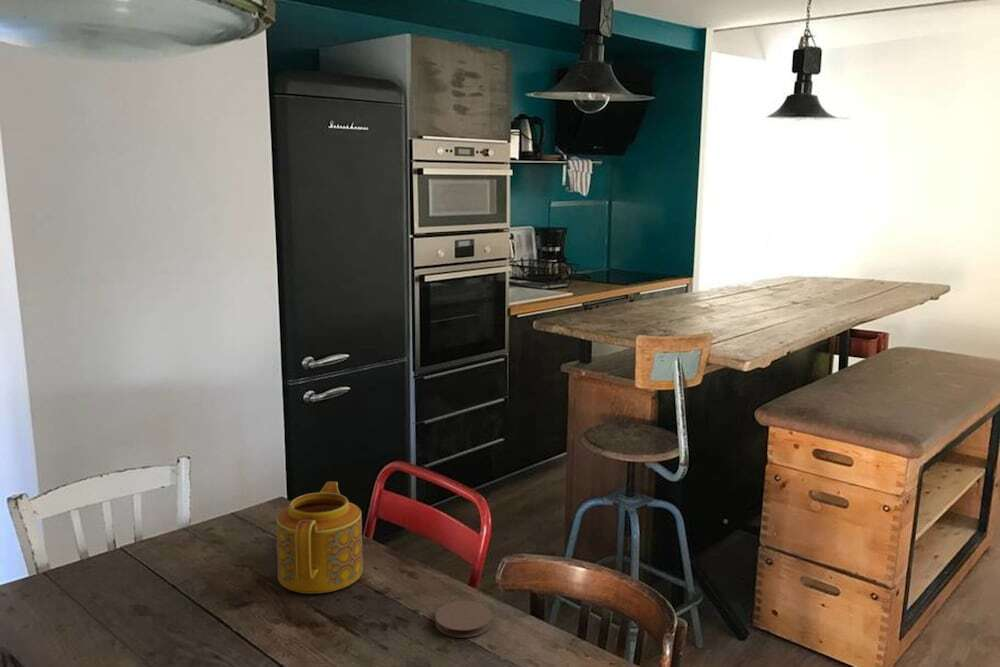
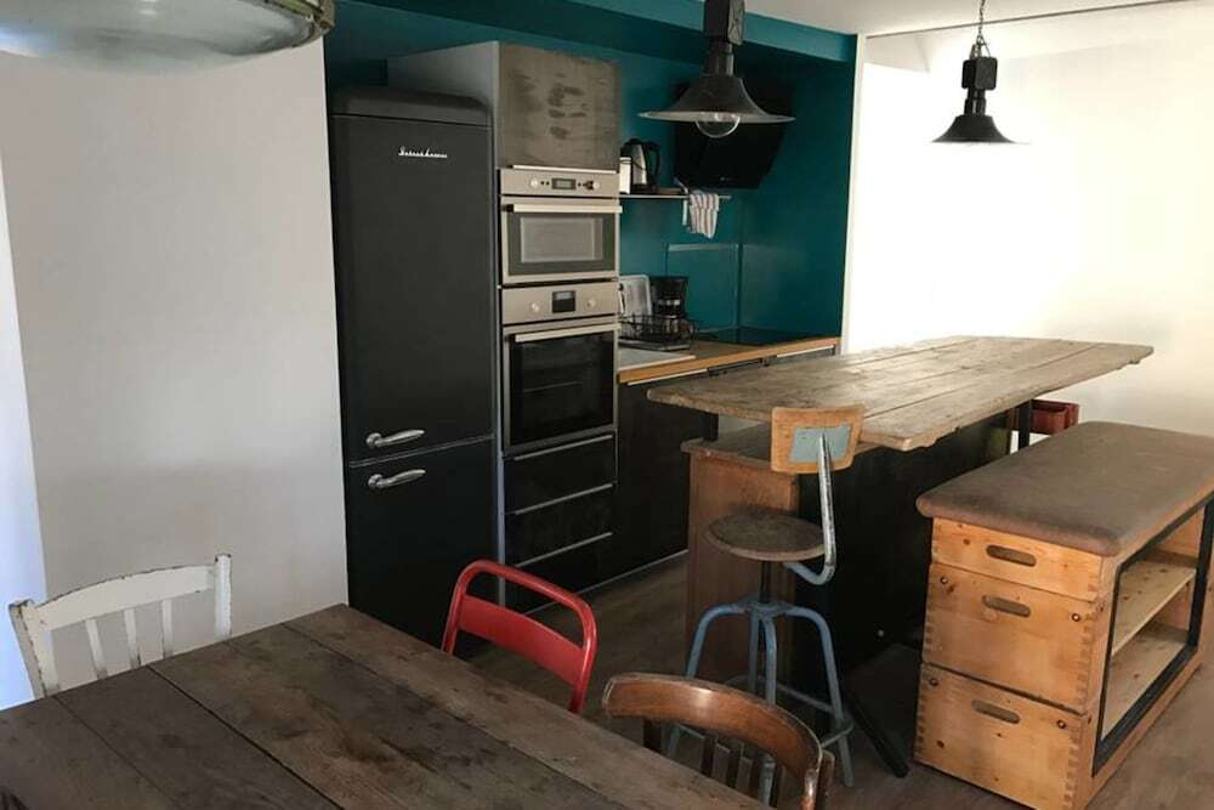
- coaster (463, 618)
- teapot (320, 536)
